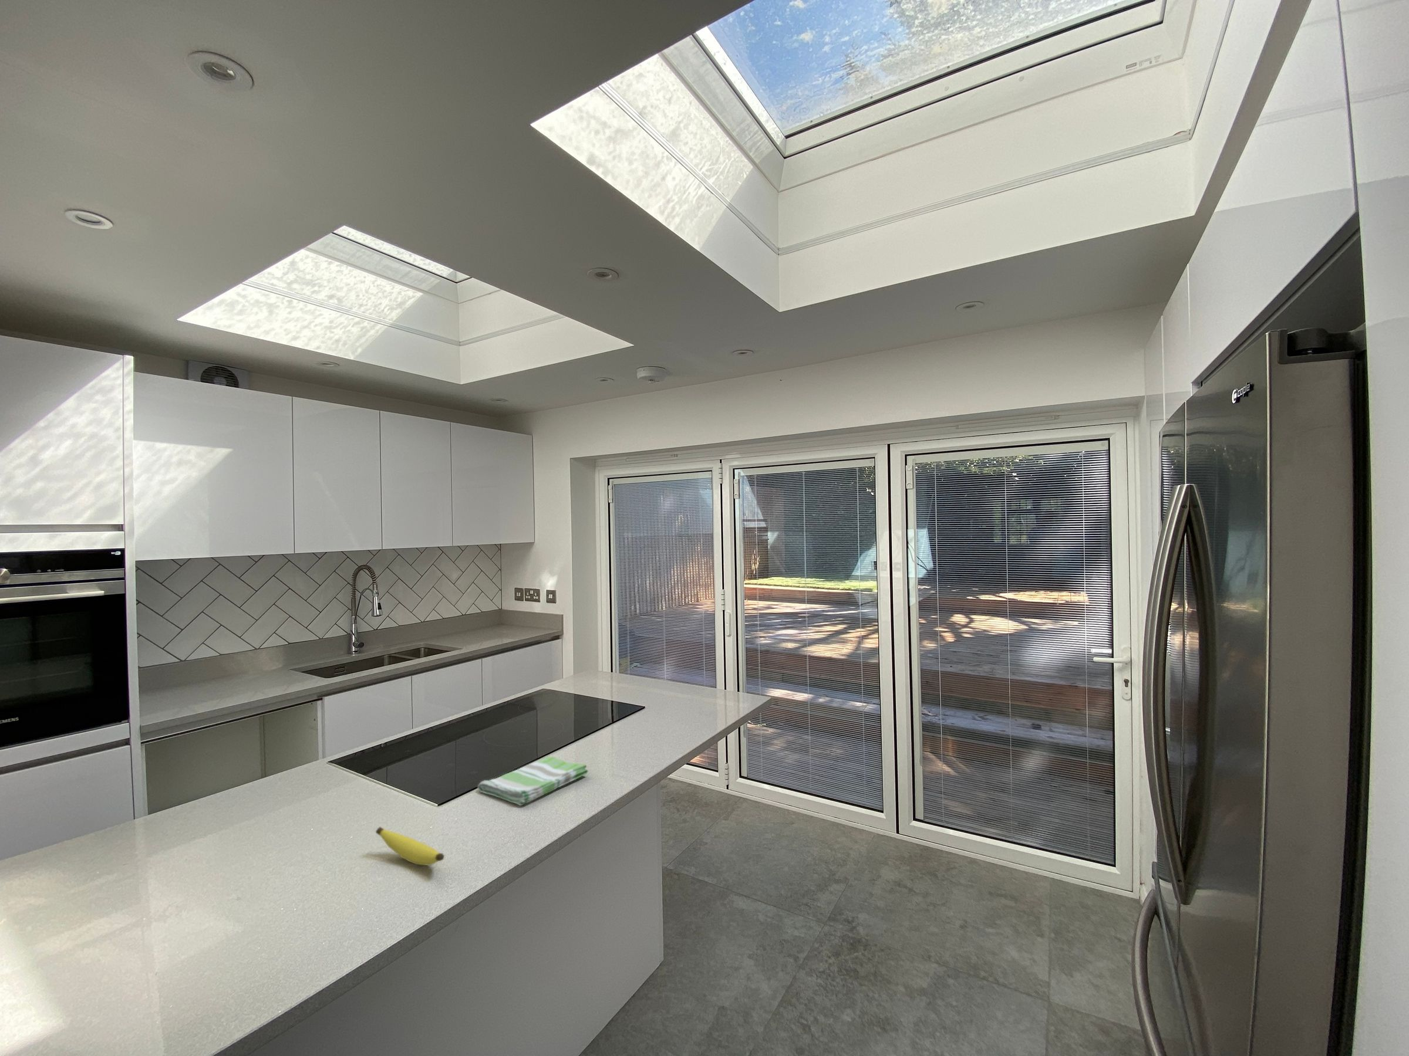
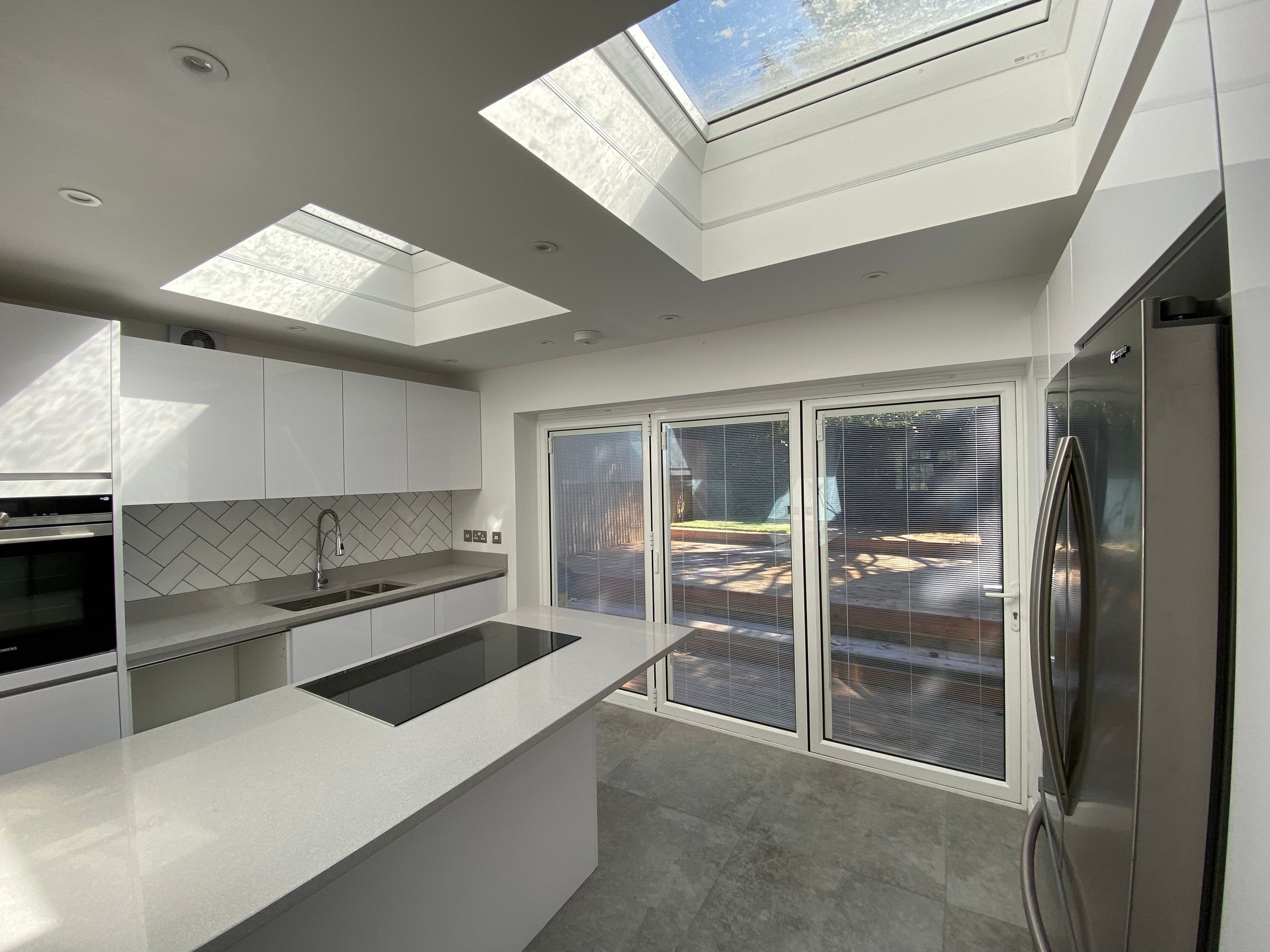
- banana (415, 847)
- dish towel (535, 776)
